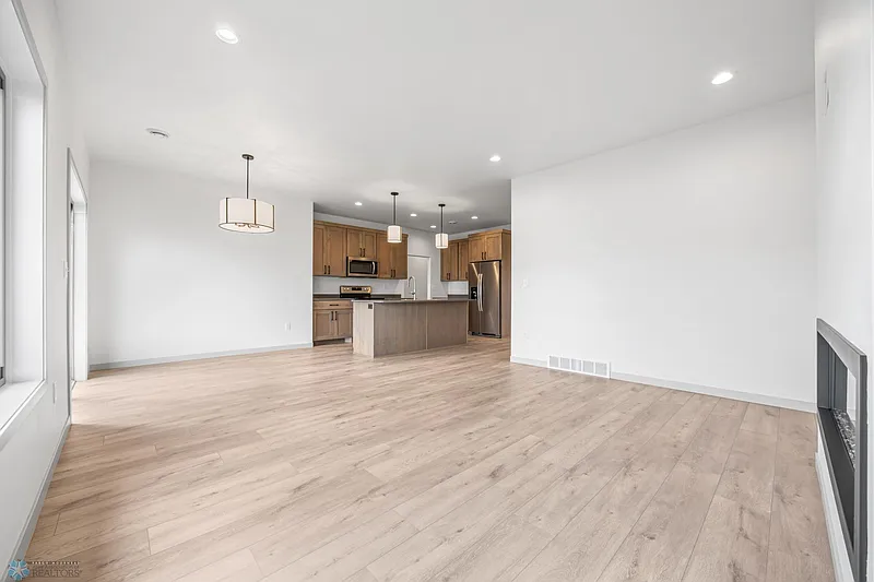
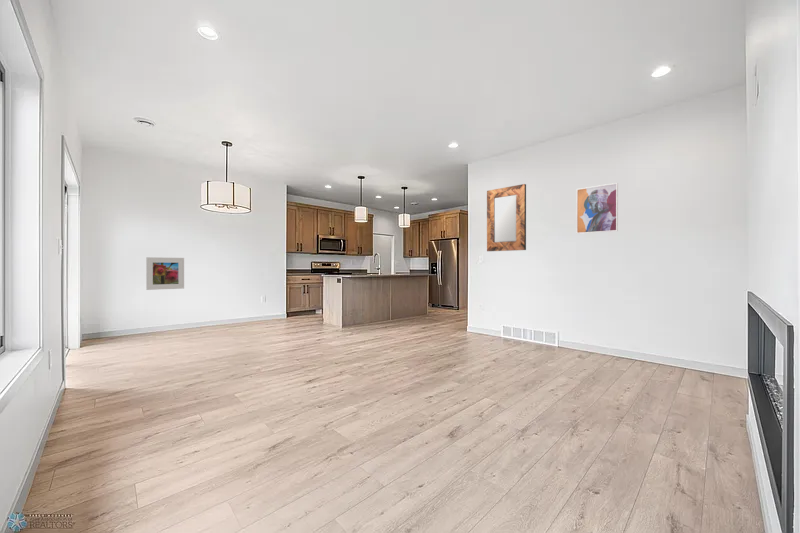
+ home mirror (505, 219)
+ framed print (165, 273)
+ wall art (596, 209)
